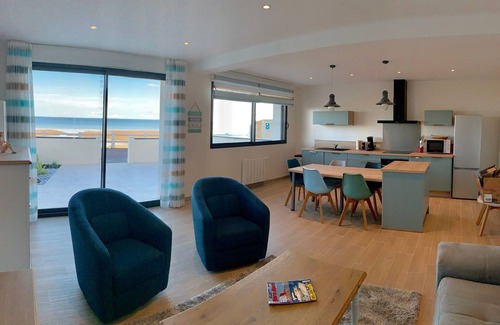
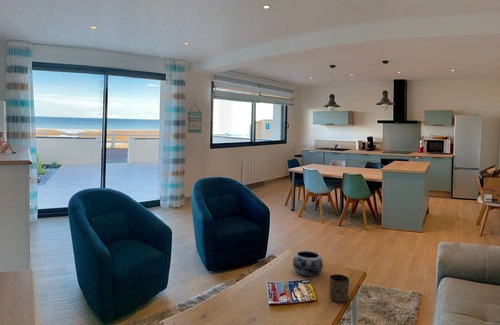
+ cup (338, 288)
+ decorative bowl (307, 263)
